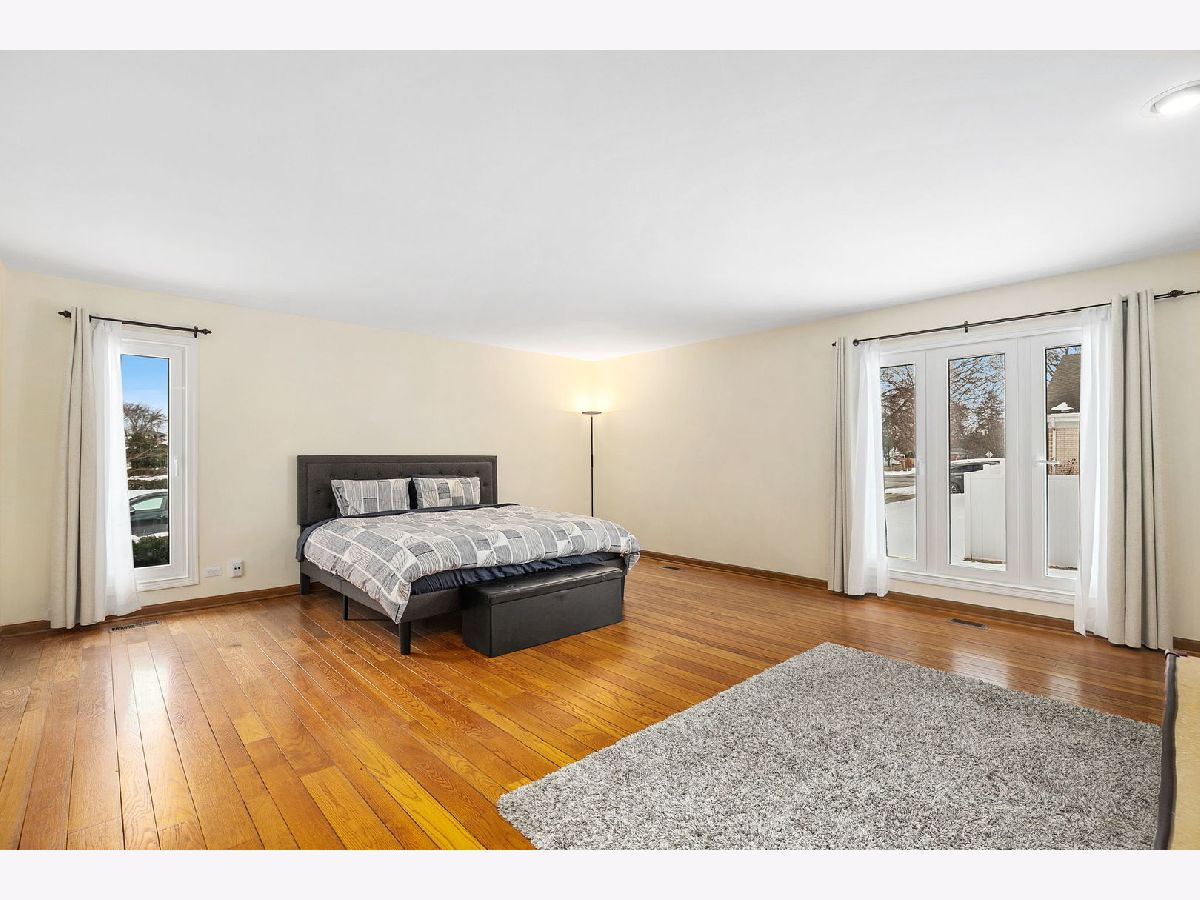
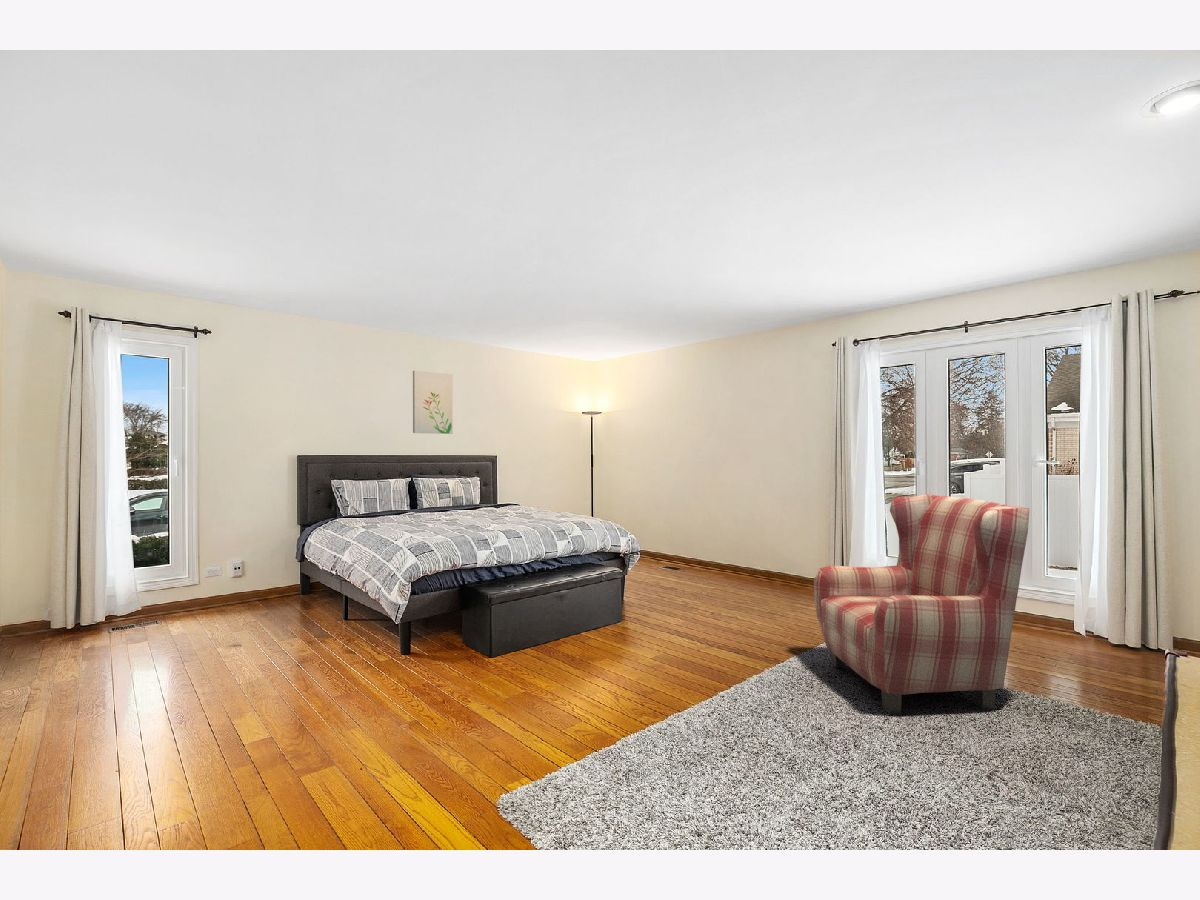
+ wall art (433, 402)
+ armchair (911, 592)
